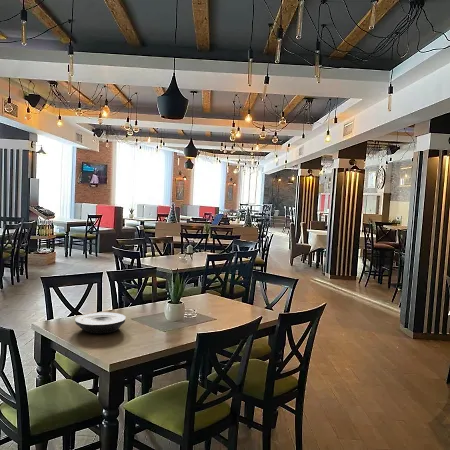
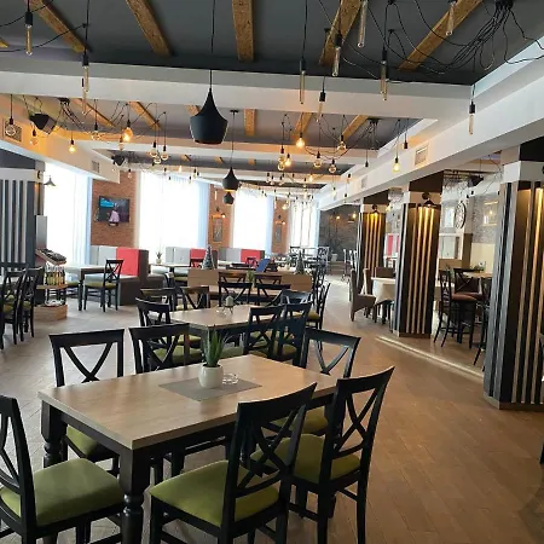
- plate (100, 323)
